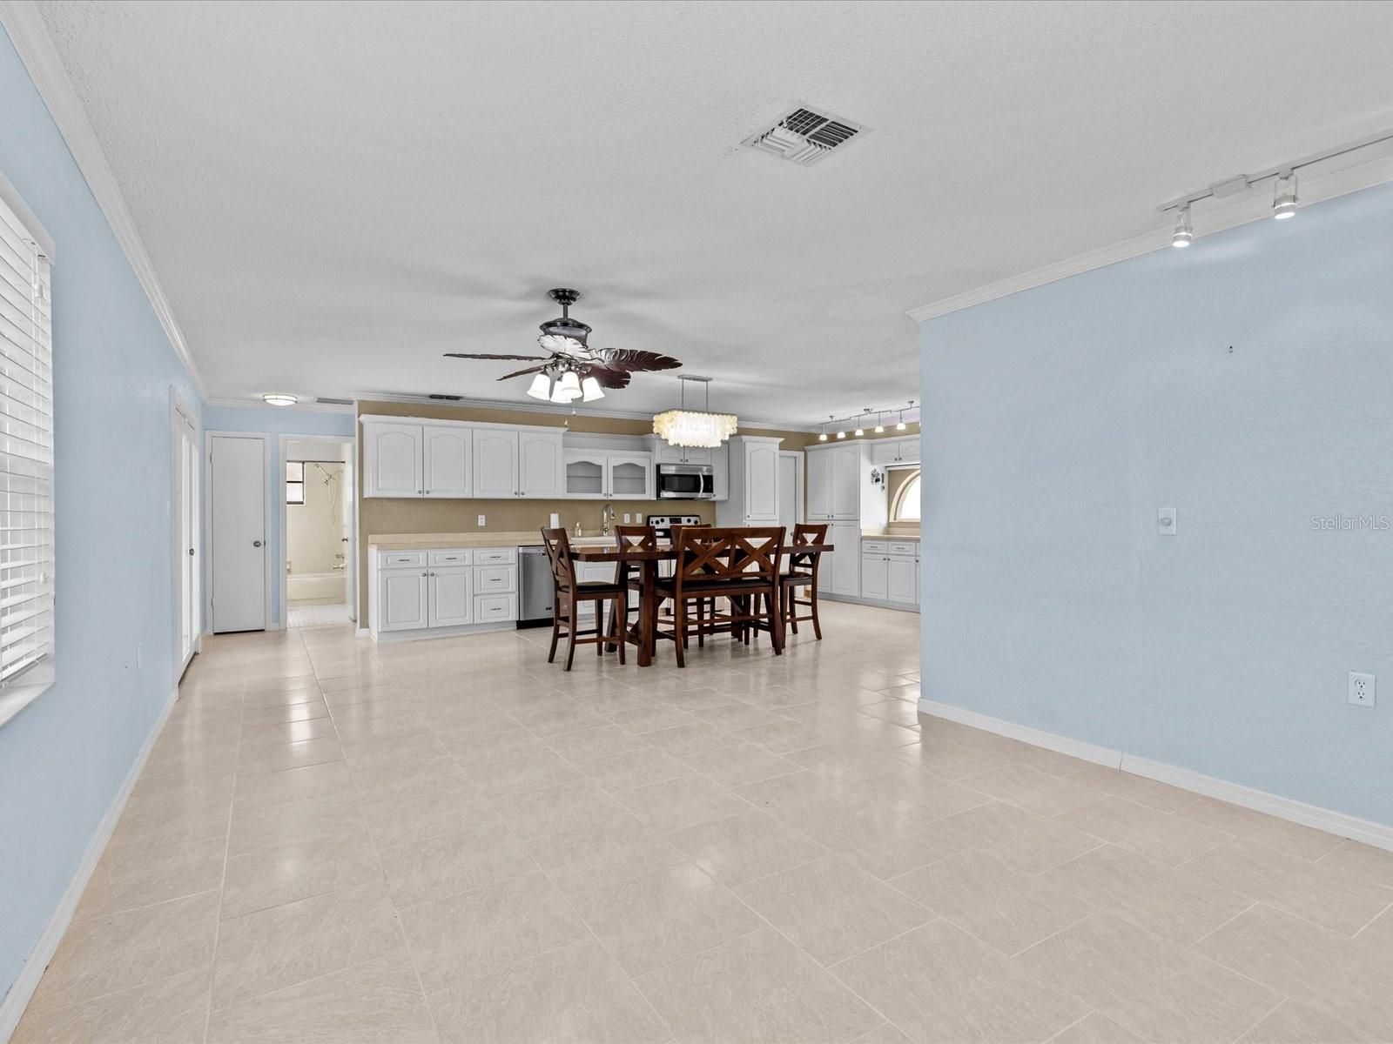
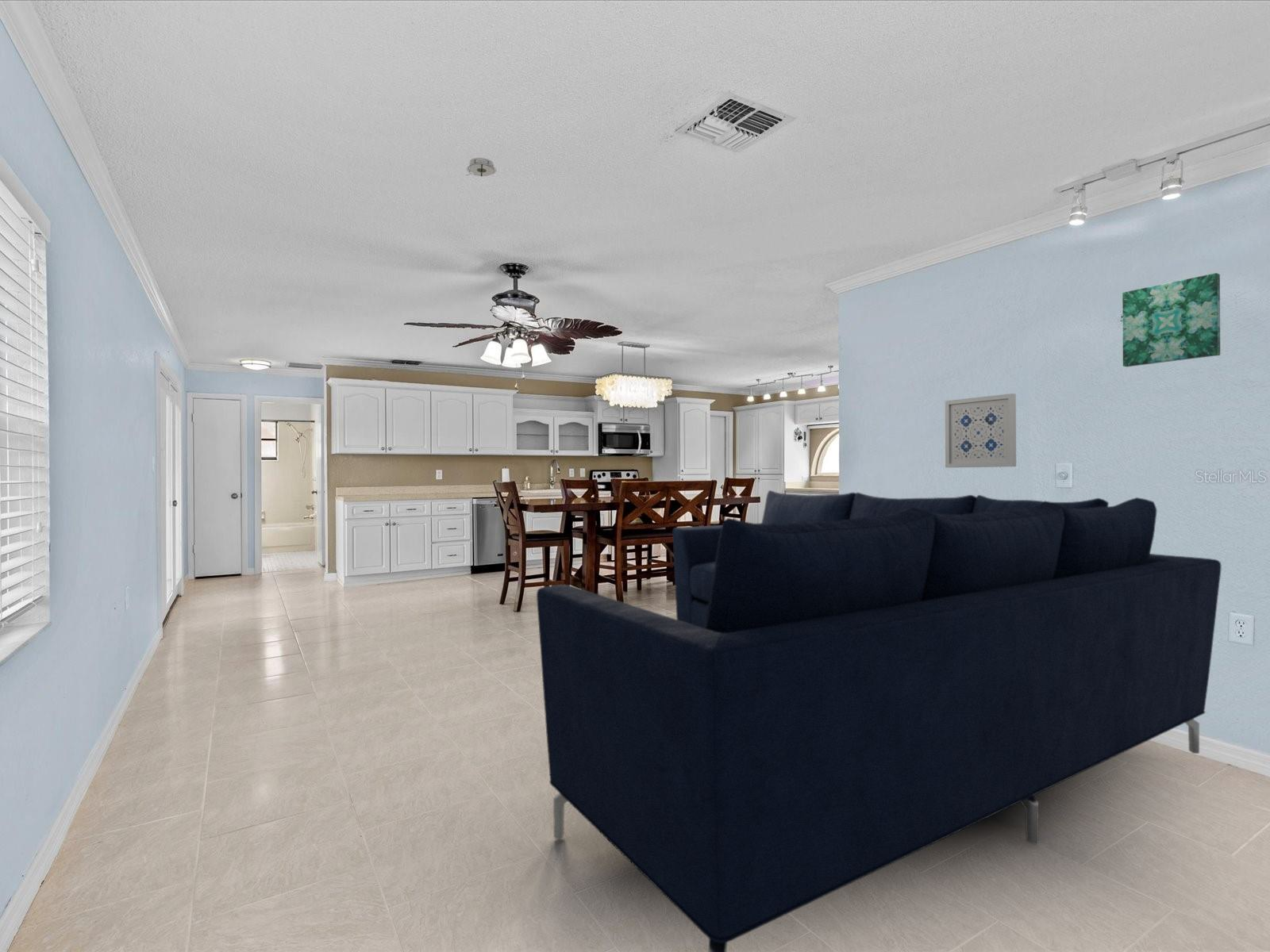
+ wall art (979, 432)
+ smoke detector (480, 167)
+ sofa (760, 606)
+ wall art (1169, 322)
